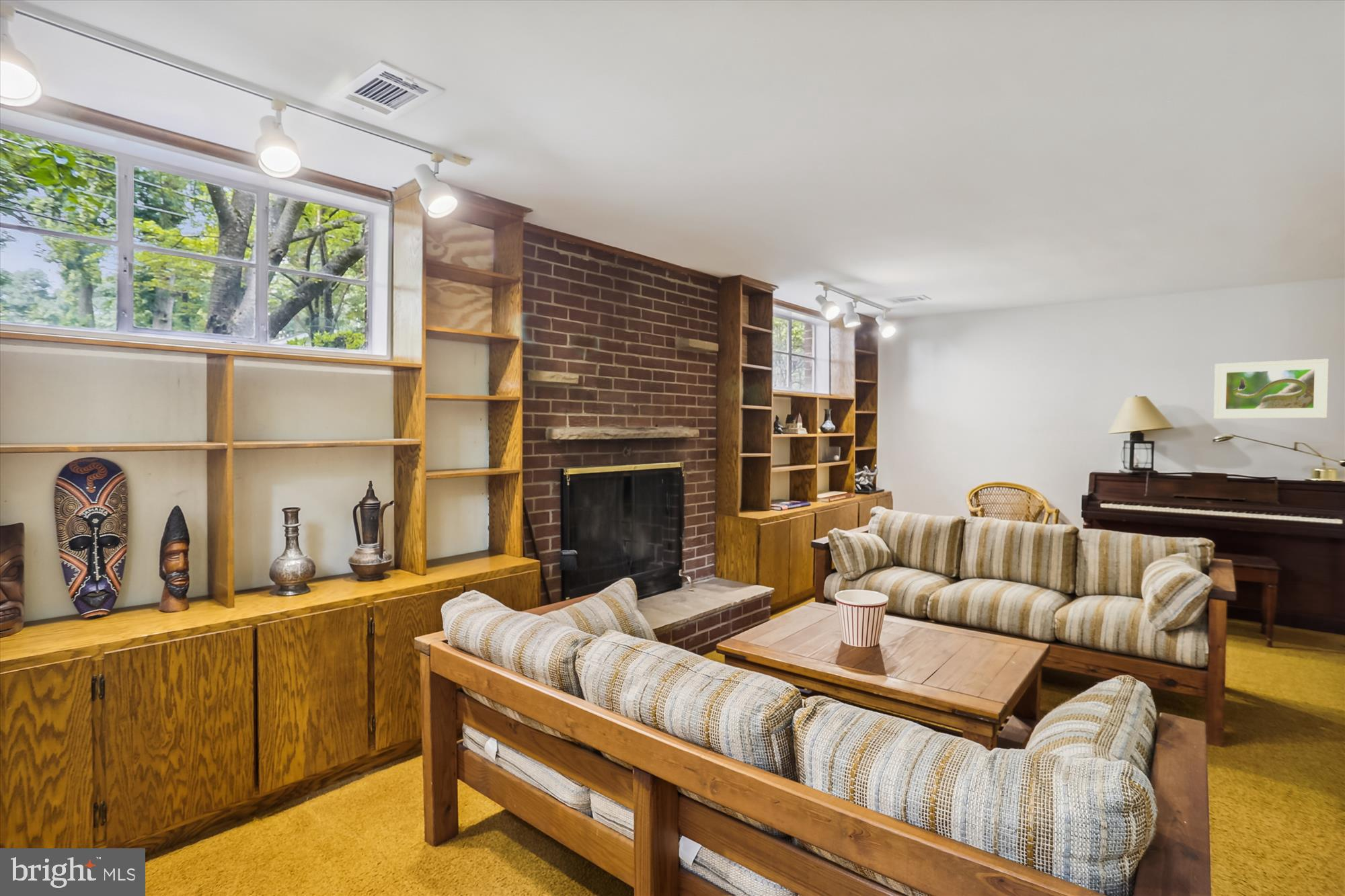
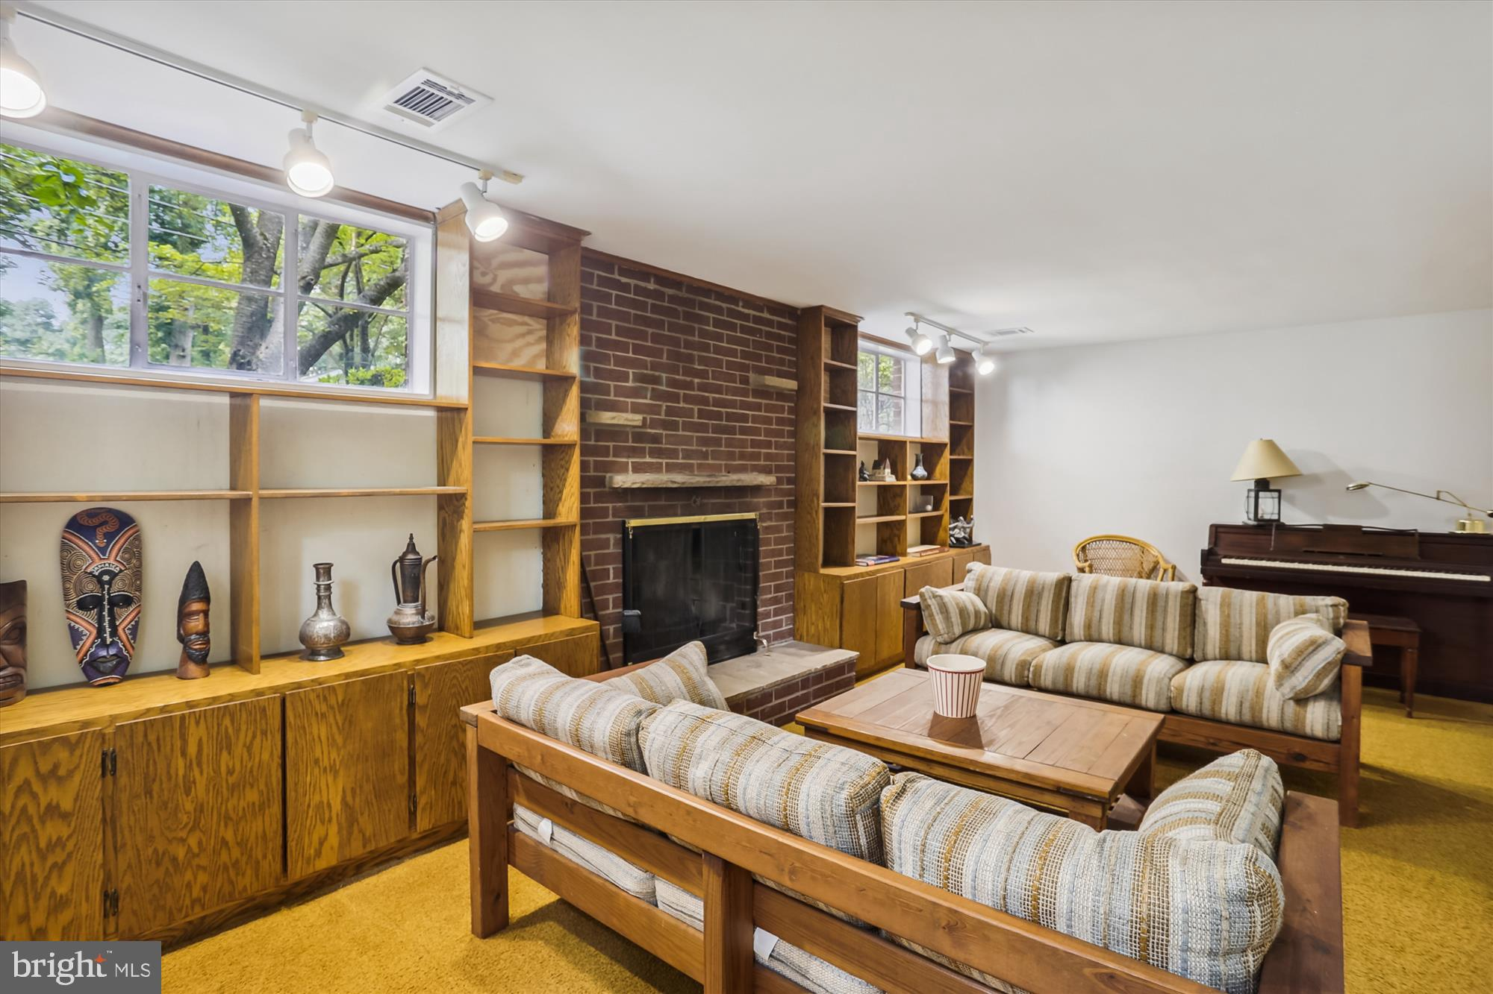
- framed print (1268, 389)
